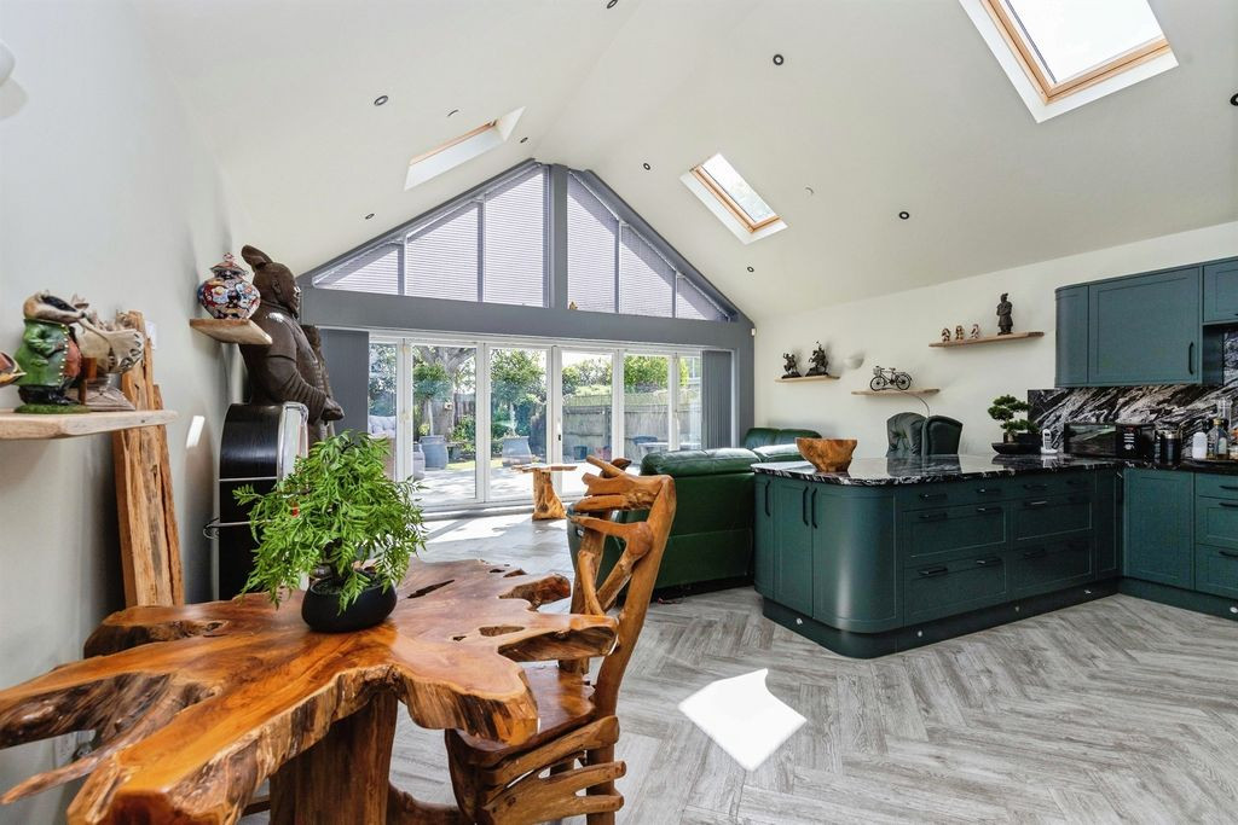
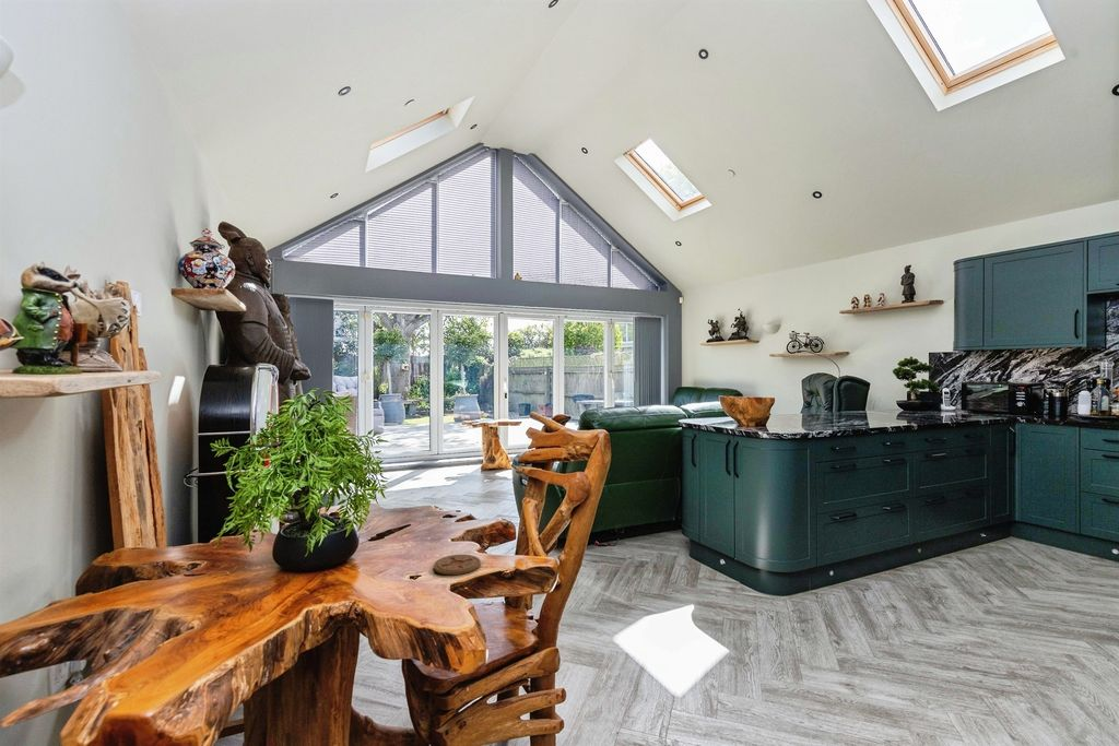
+ coaster (457, 564)
